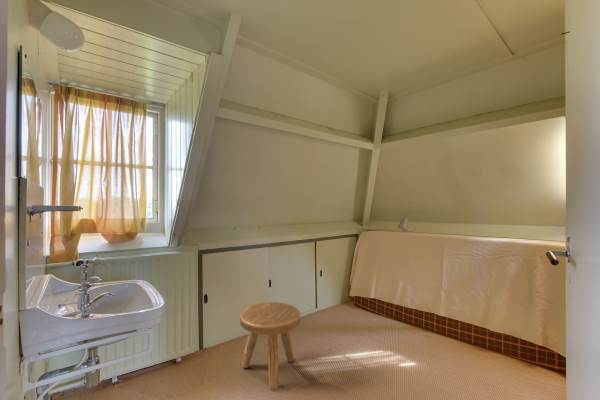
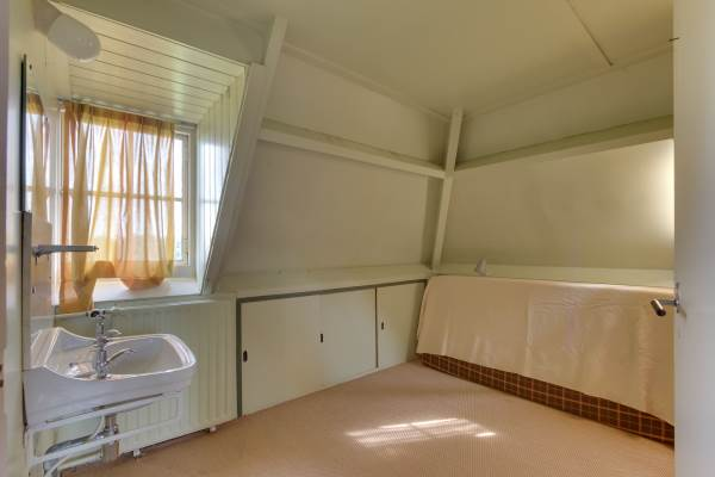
- stool (269, 341)
